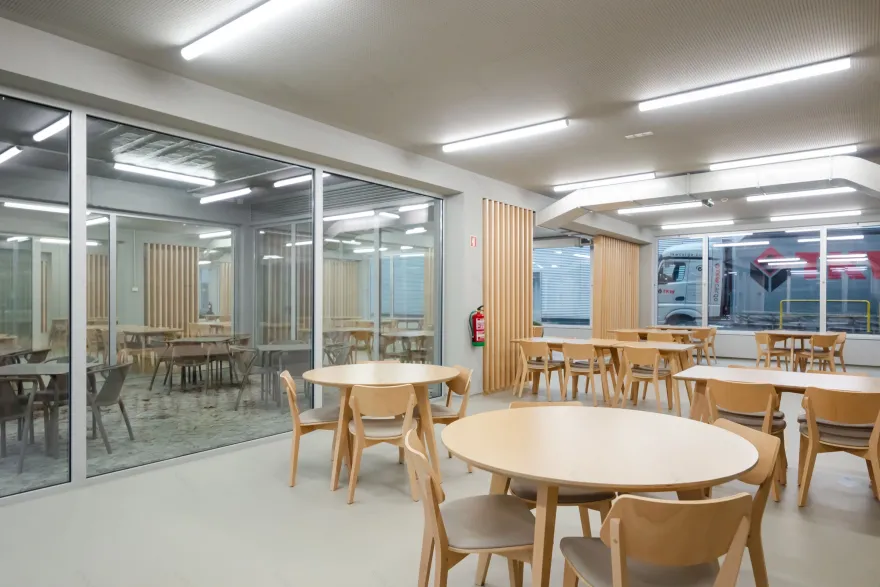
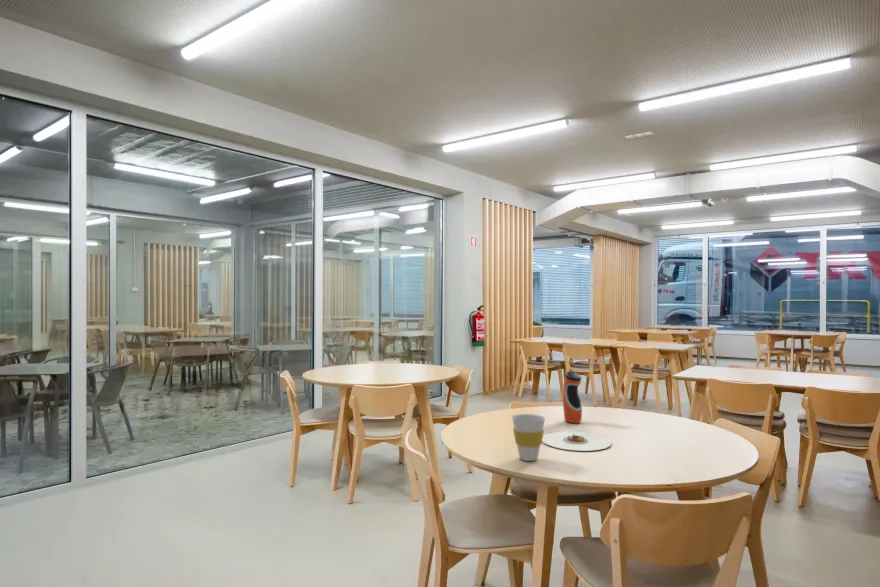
+ plate (575, 438)
+ water bottle (572, 395)
+ cup (528, 438)
